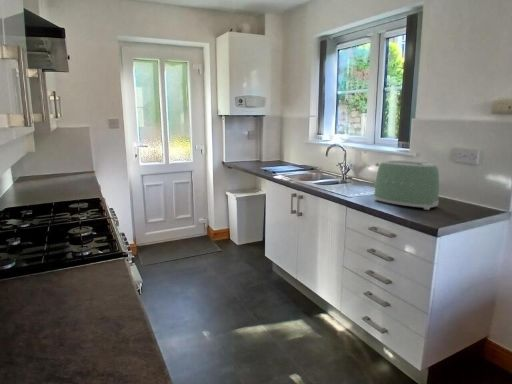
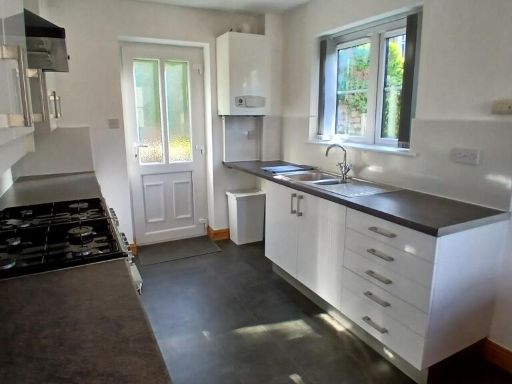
- toaster (406, 182)
